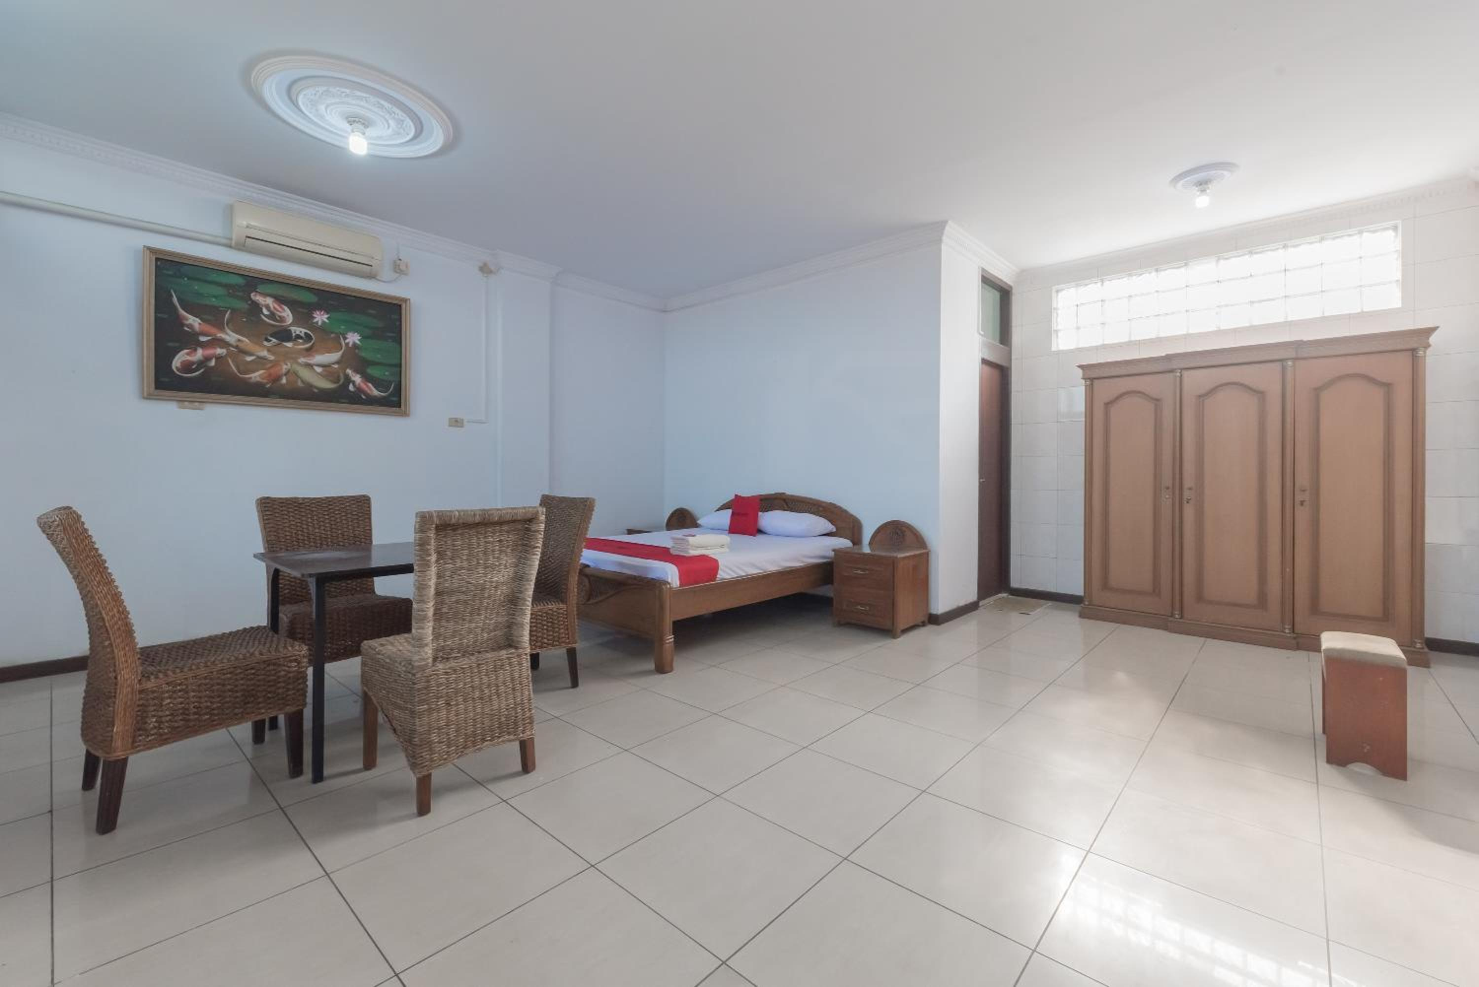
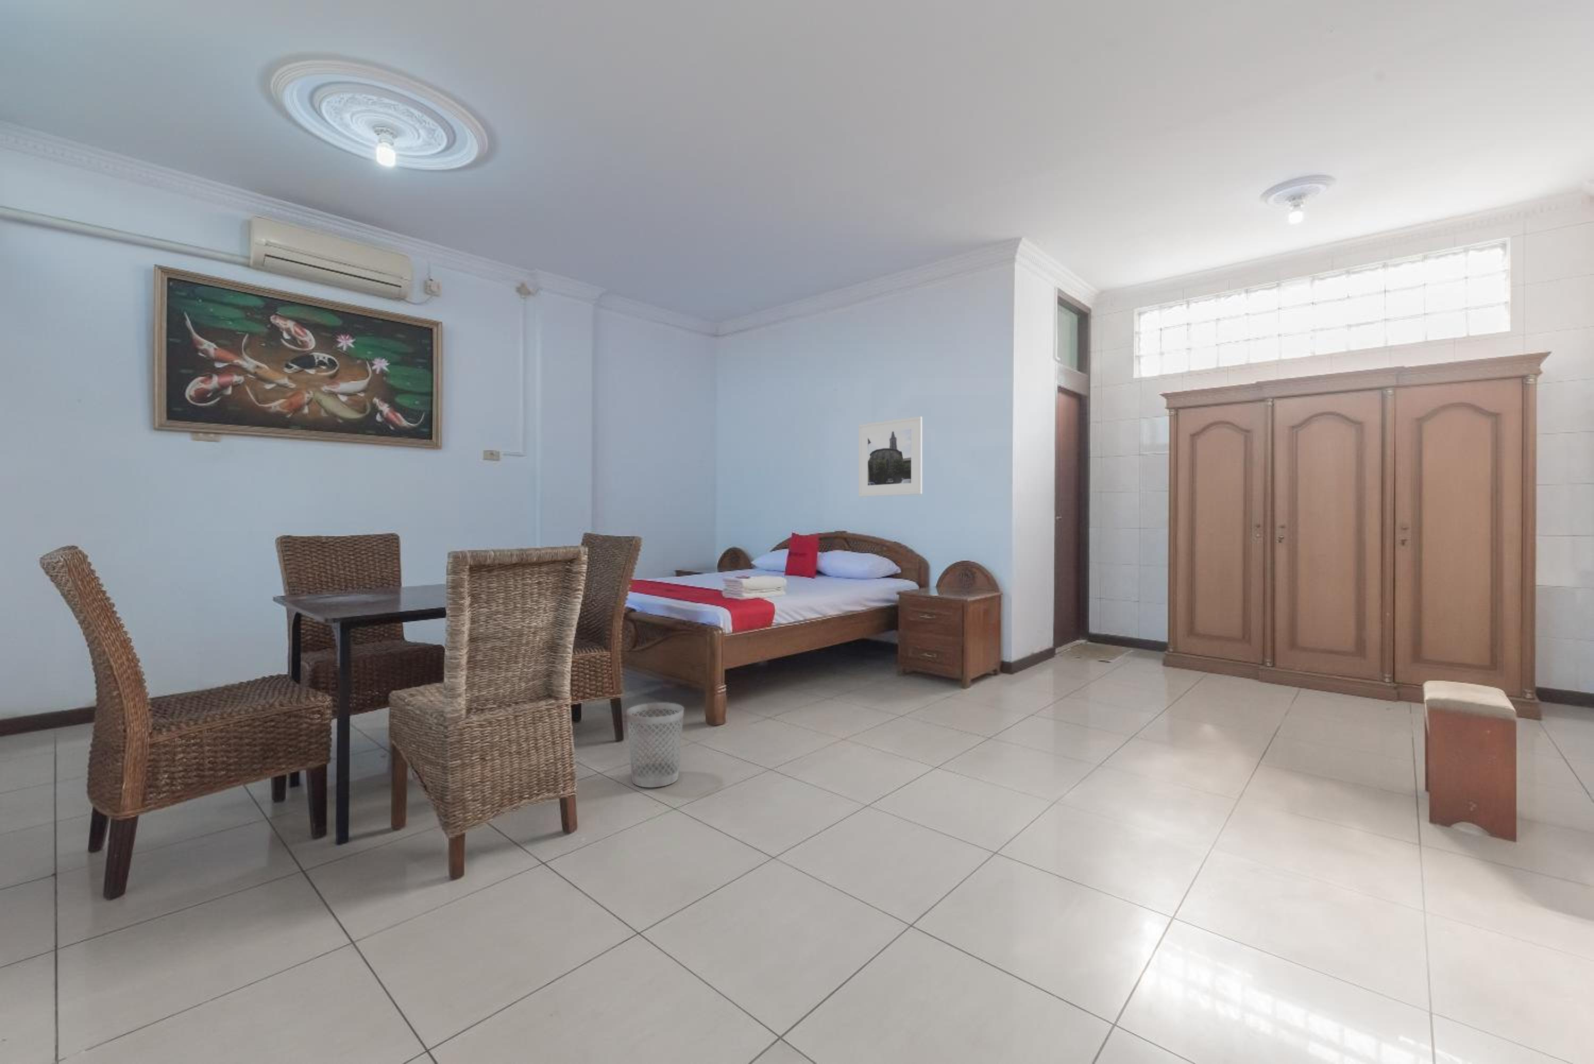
+ wastebasket (656, 745)
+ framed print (888, 457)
